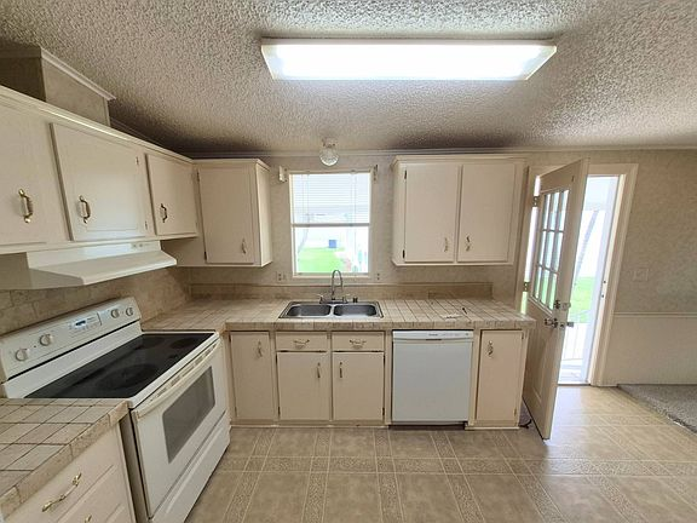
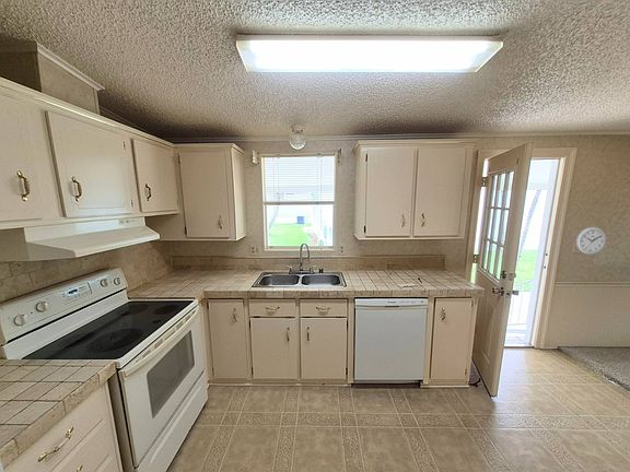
+ wall clock (591, 240)
